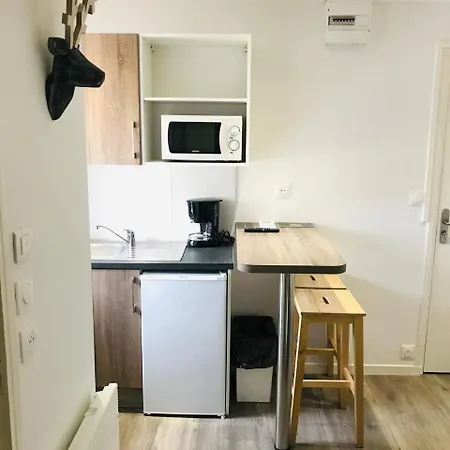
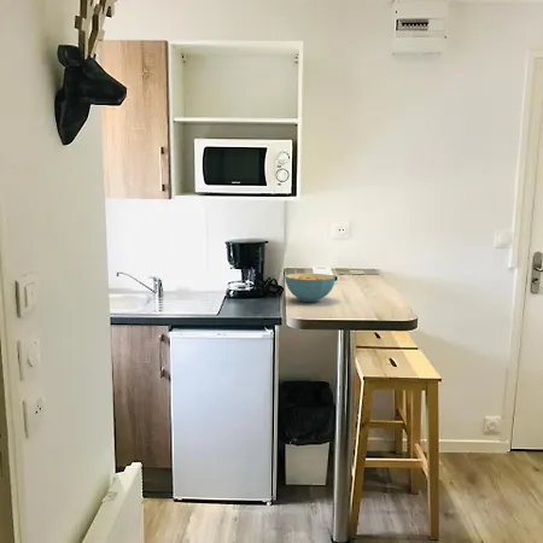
+ cereal bowl (309, 288)
